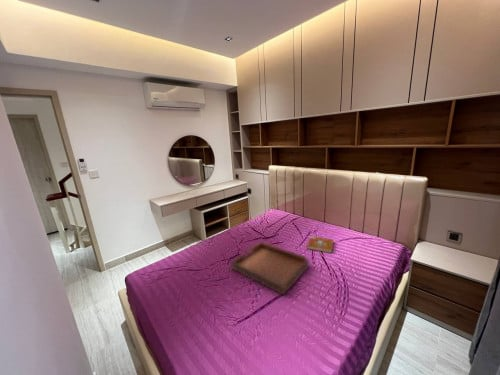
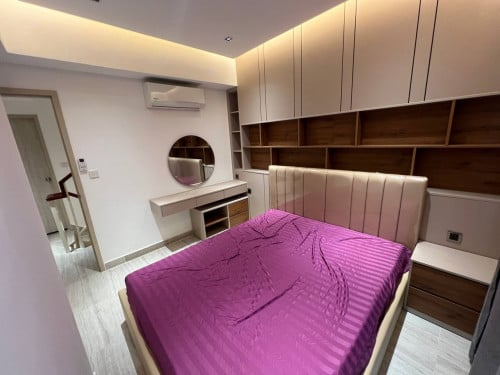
- book (320, 243)
- serving tray (270, 263)
